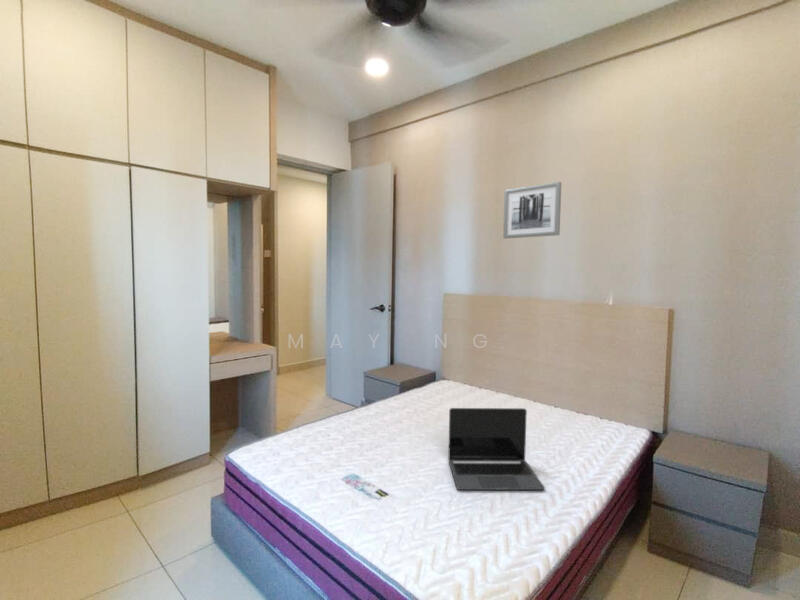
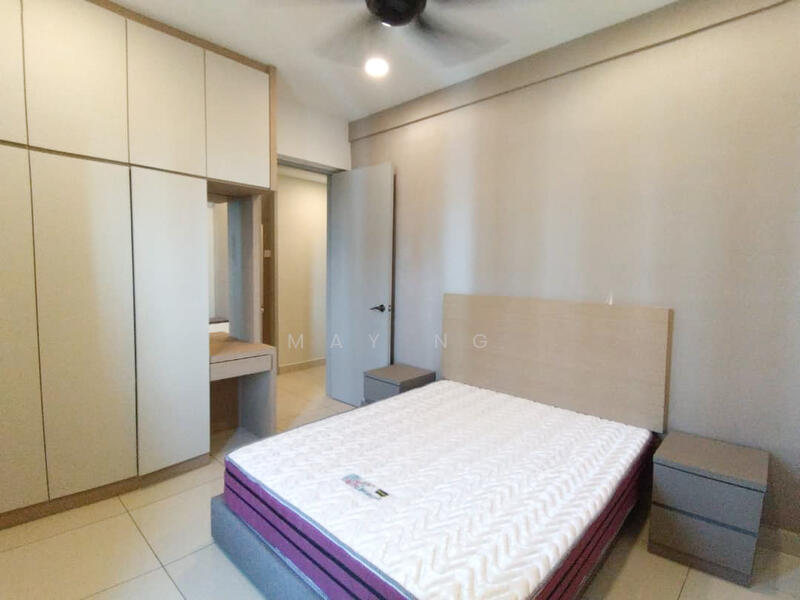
- laptop (494, 446)
- wall art (530, 211)
